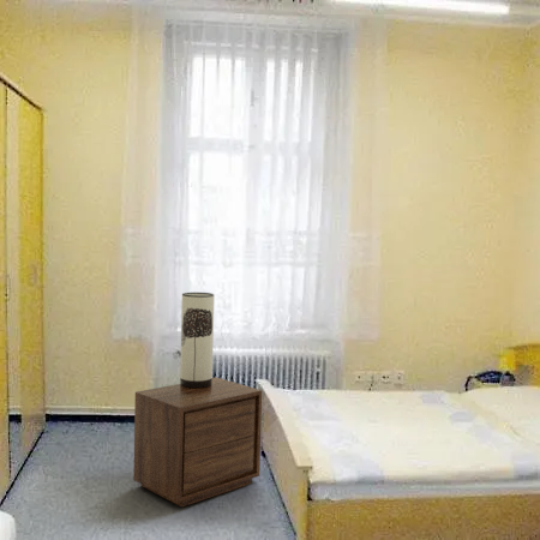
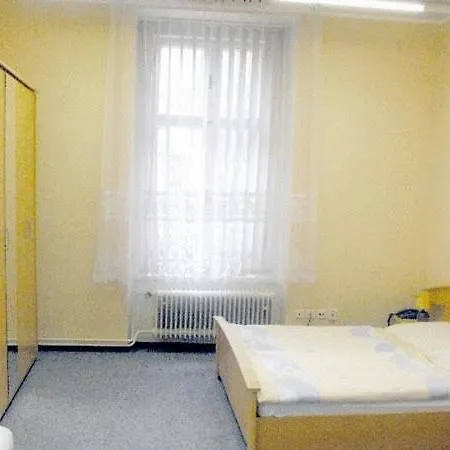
- nightstand (198, 438)
- table lamp (197, 338)
